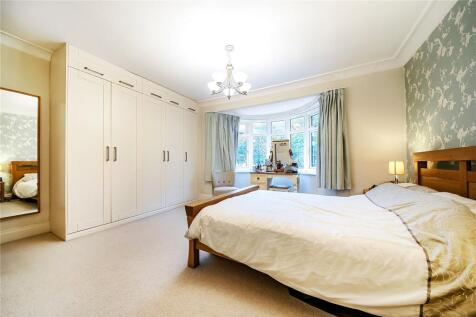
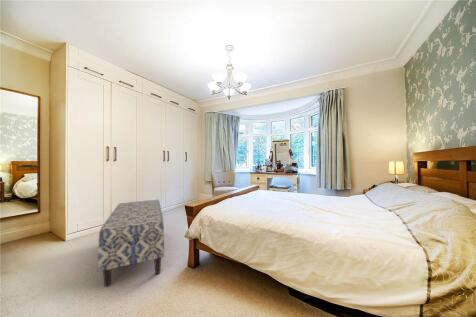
+ bench (137, 232)
